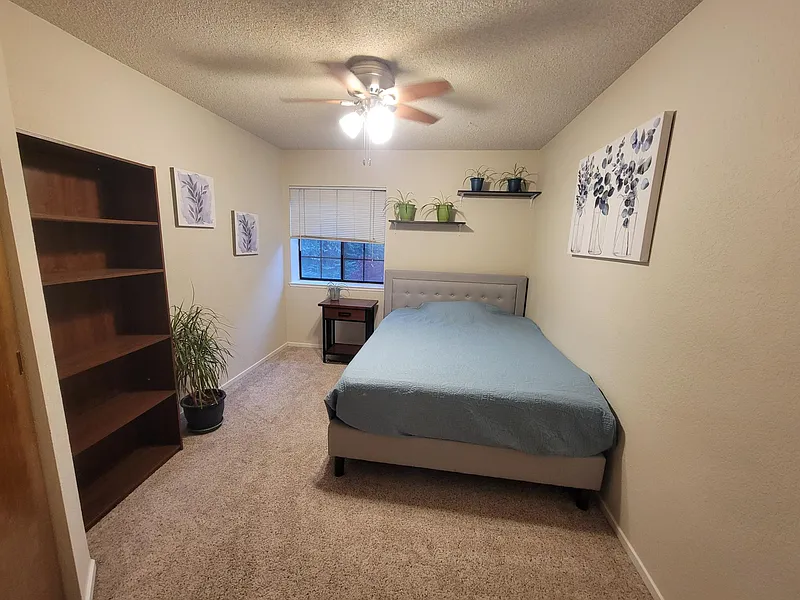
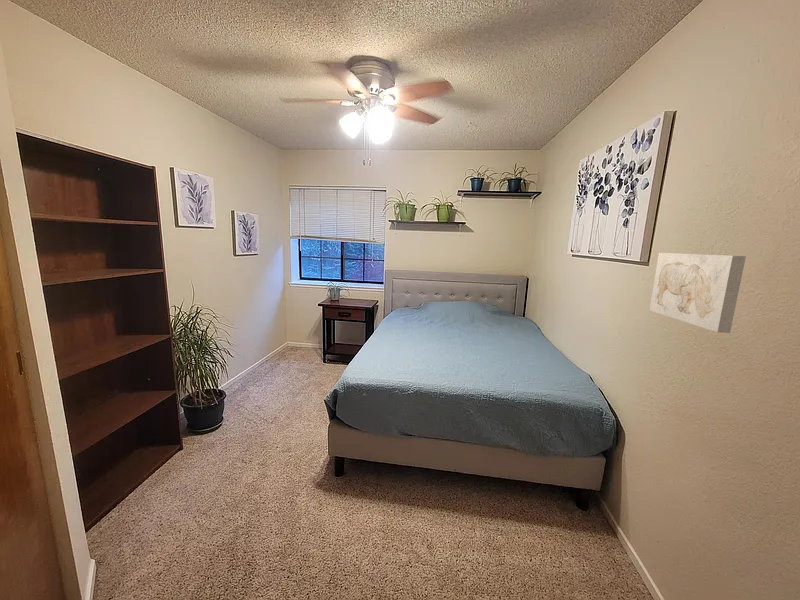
+ wall art (689, 287)
